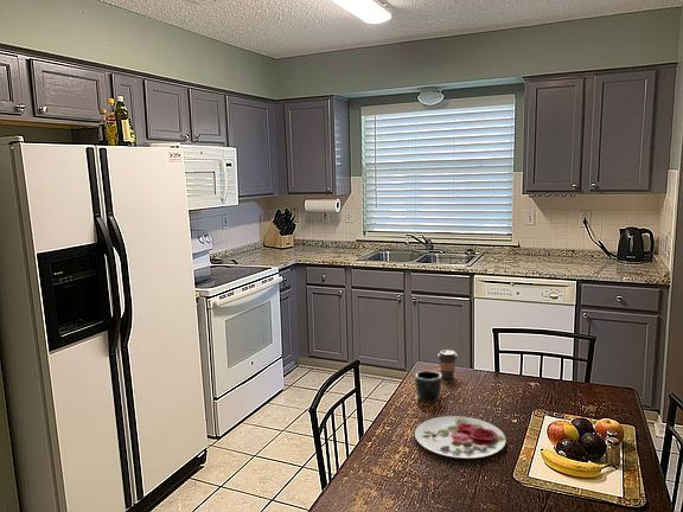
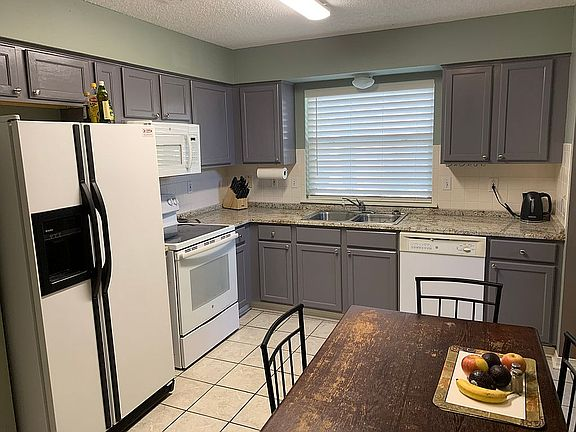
- mug (430, 385)
- coffee cup (447, 364)
- plate (459, 434)
